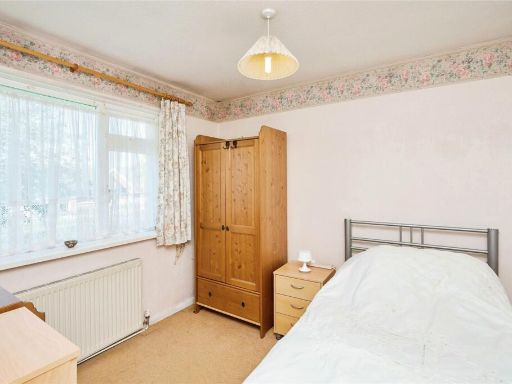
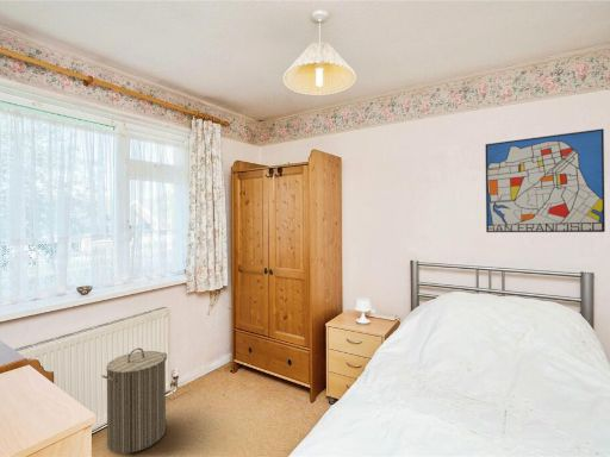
+ wall art (540, 184)
+ laundry hamper (137, 392)
